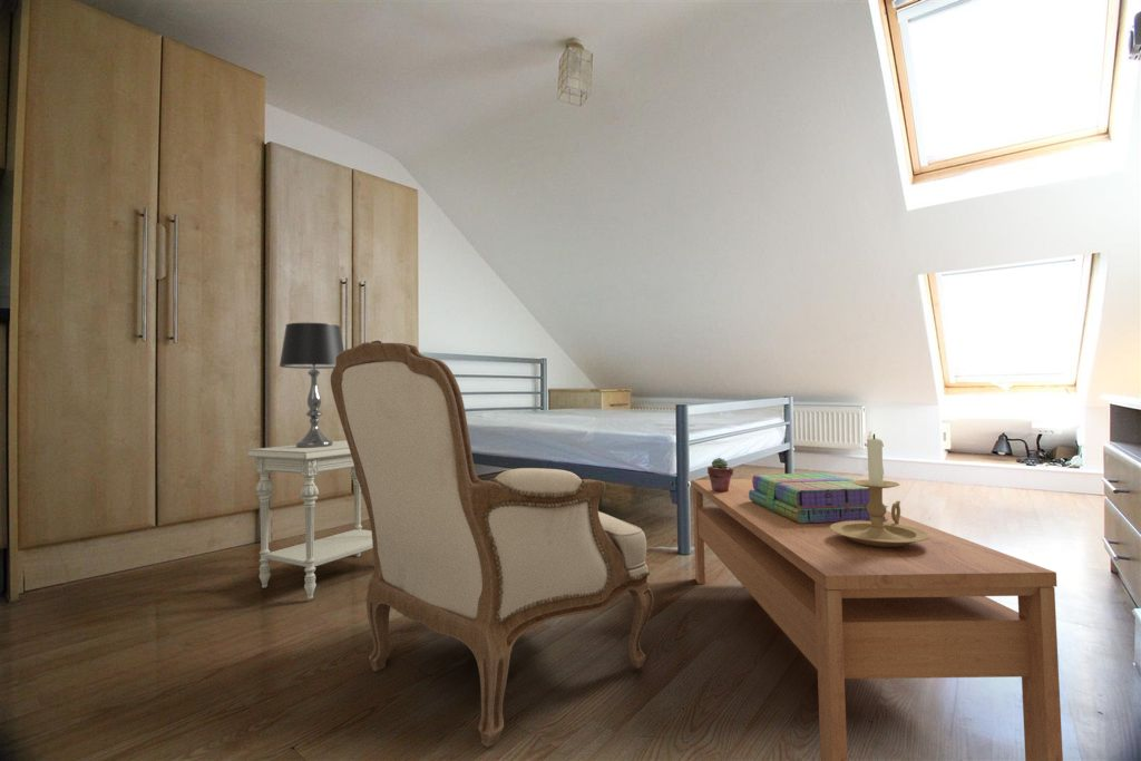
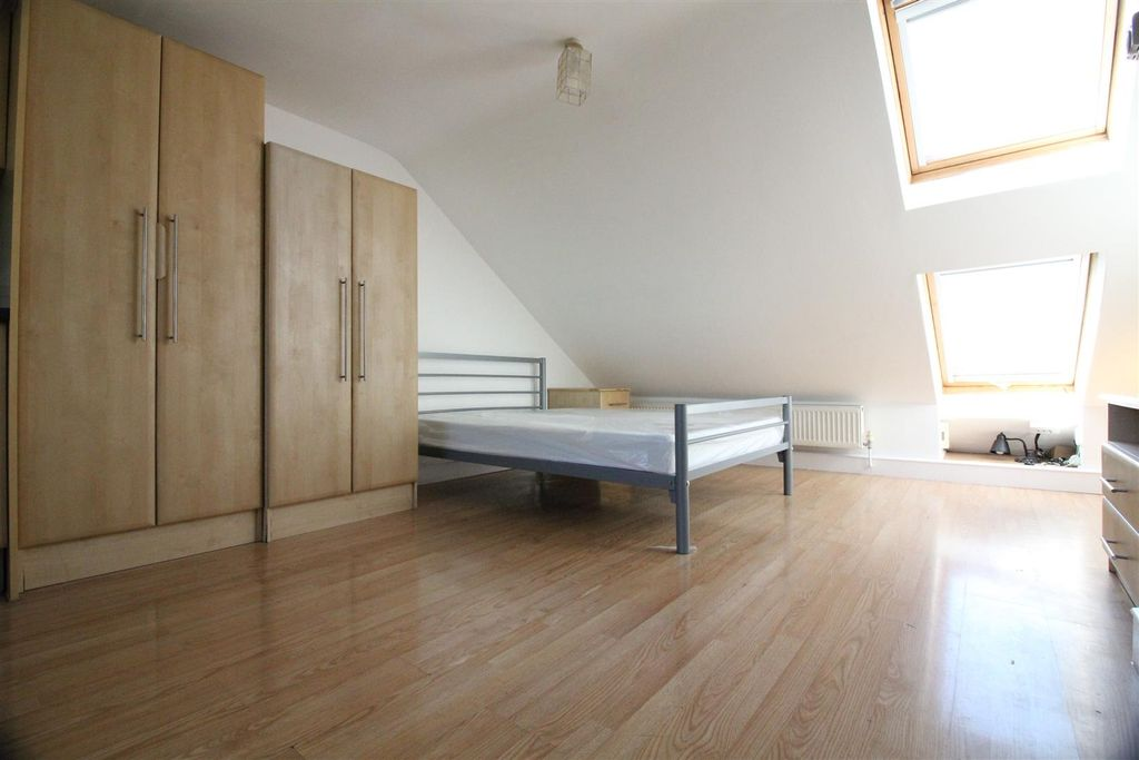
- armchair (490, 506)
- candle holder (876, 487)
- stack of books (811, 494)
- coffee table (809, 577)
- potted succulent (720, 474)
- table lamp (313, 386)
- side table (354, 509)
